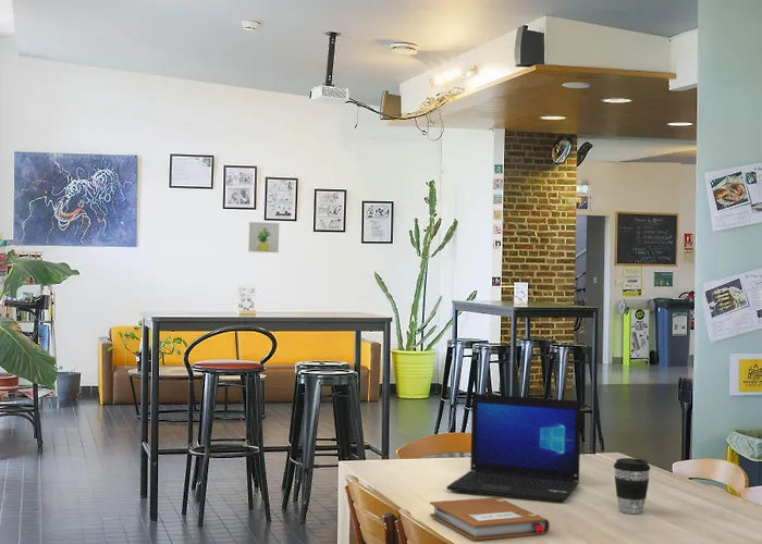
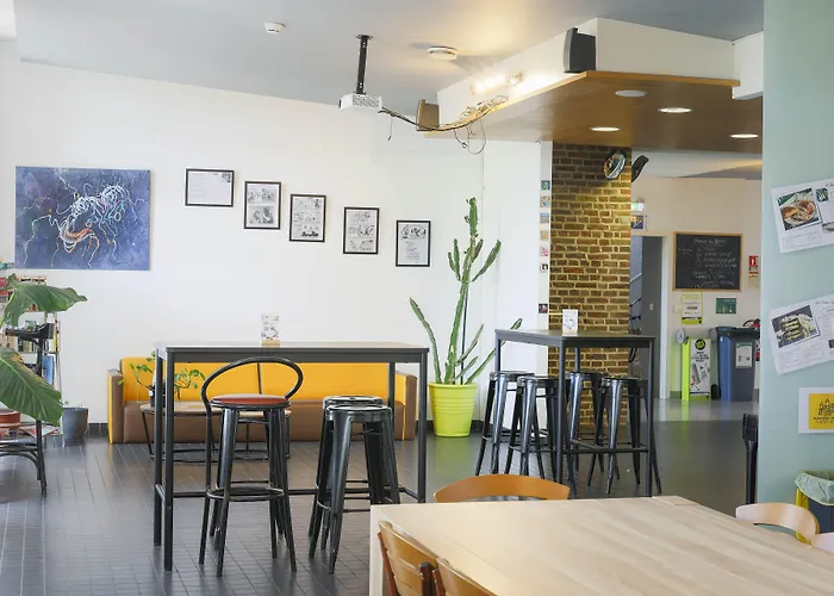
- laptop (515, 444)
- wall art (263, 237)
- notebook (489, 518)
- coffee cup (631, 485)
